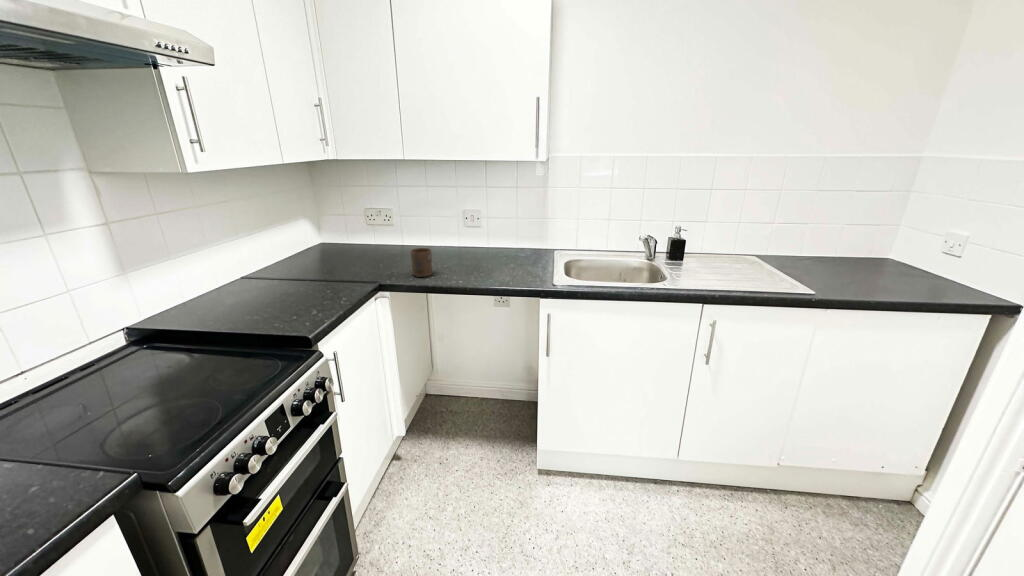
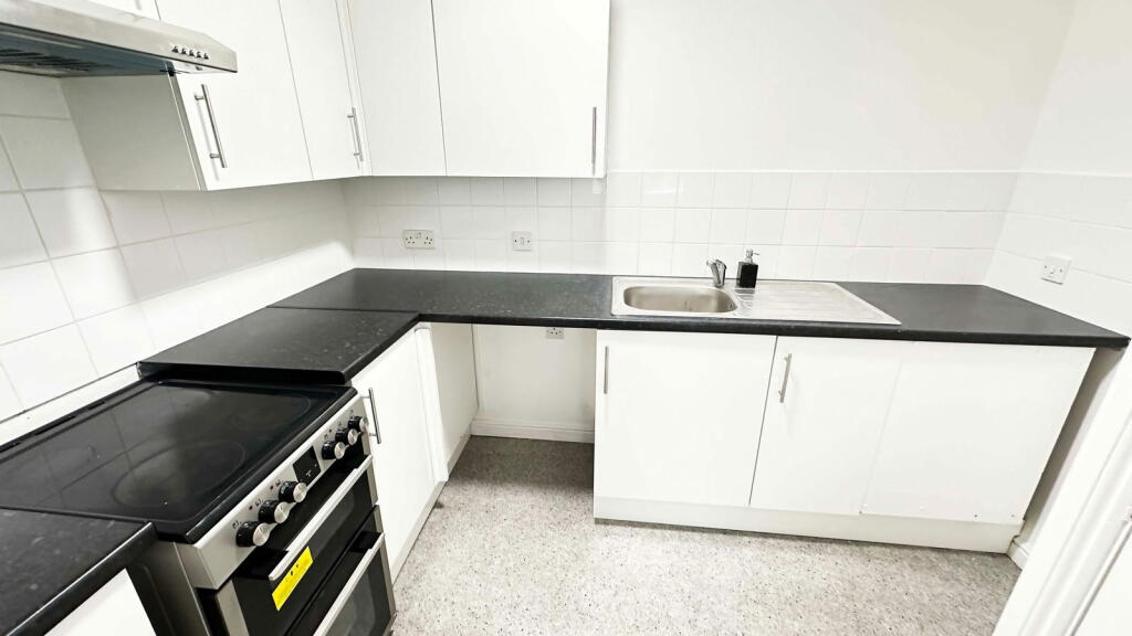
- cup (421, 262)
